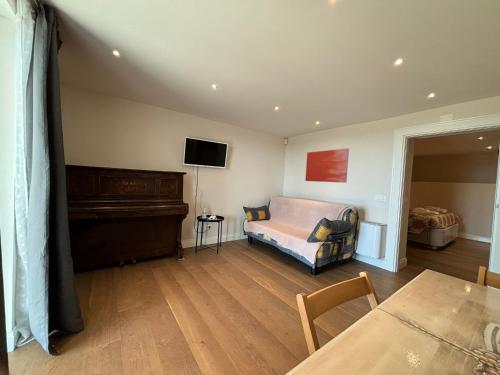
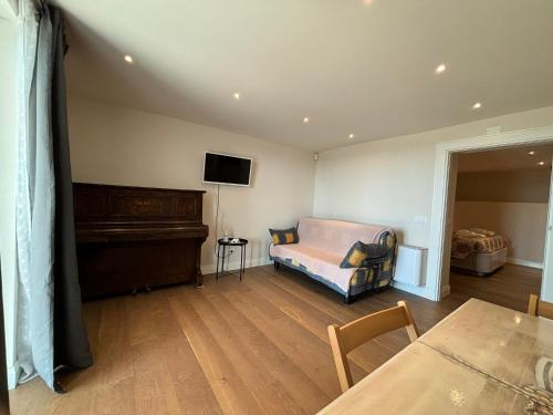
- wall art (325, 166)
